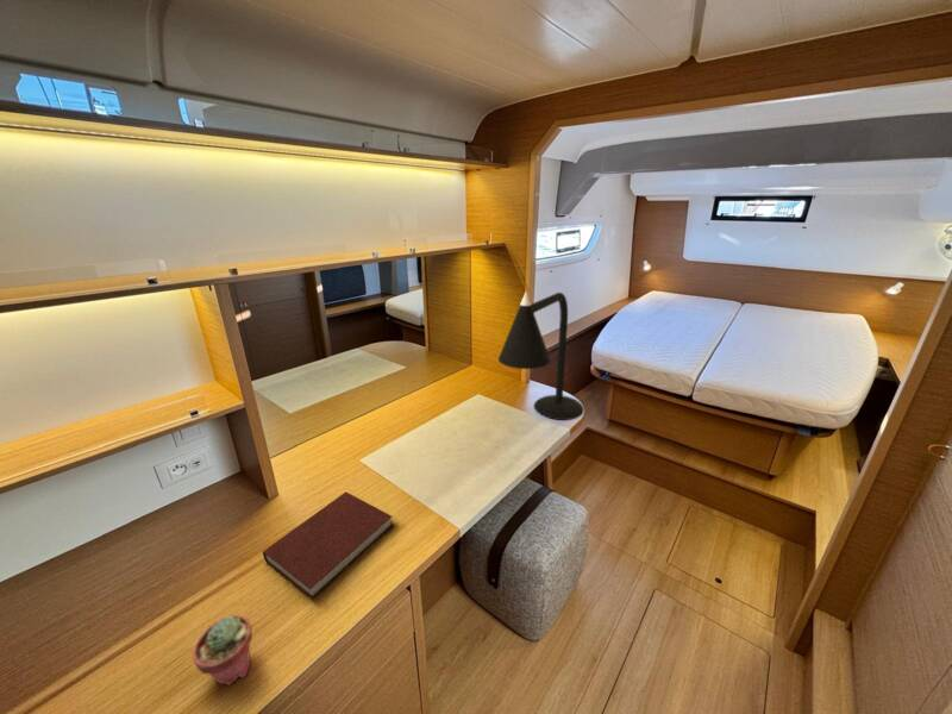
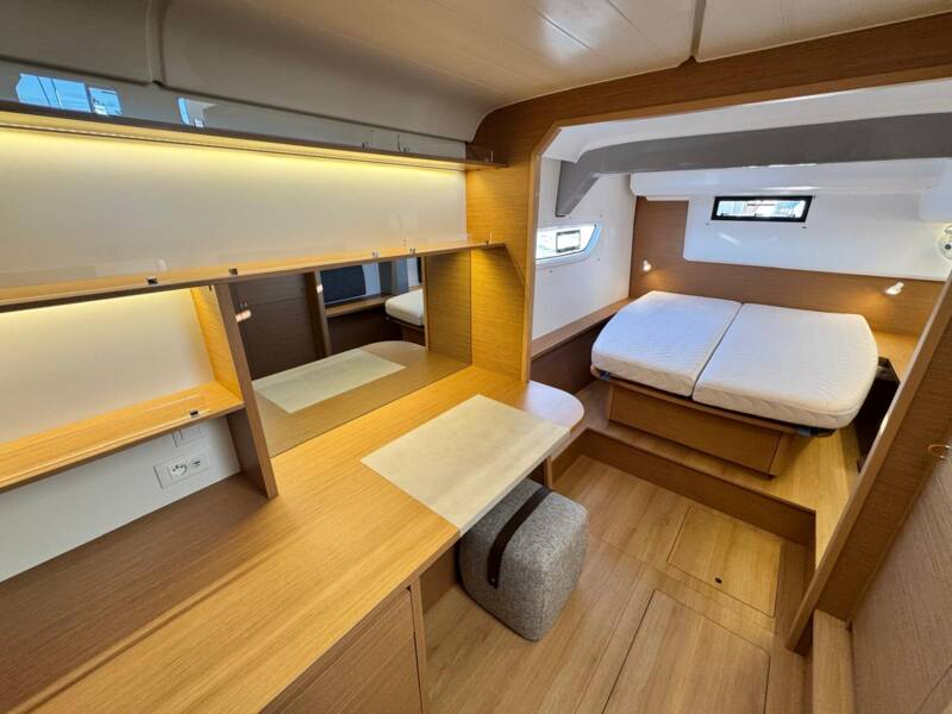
- desk lamp (546, 358)
- potted succulent (225, 647)
- notebook (331, 537)
